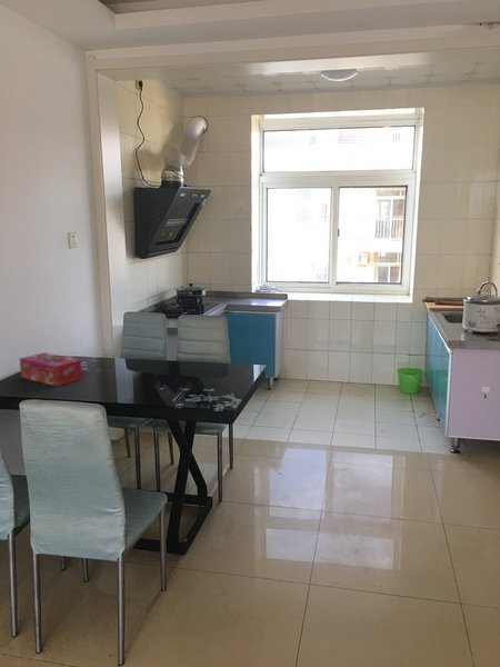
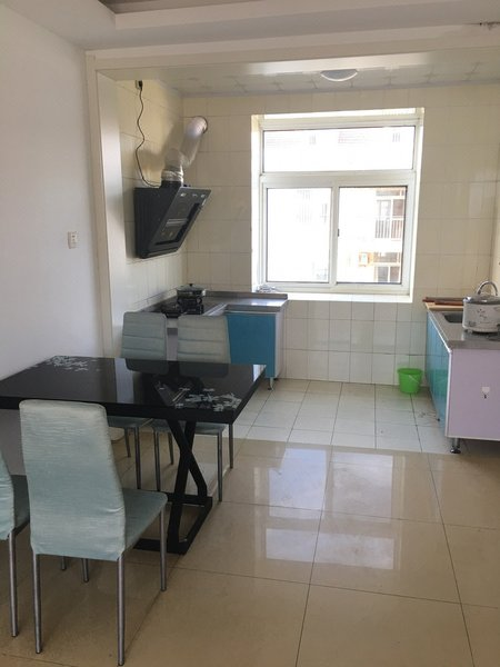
- tissue box (50, 368)
